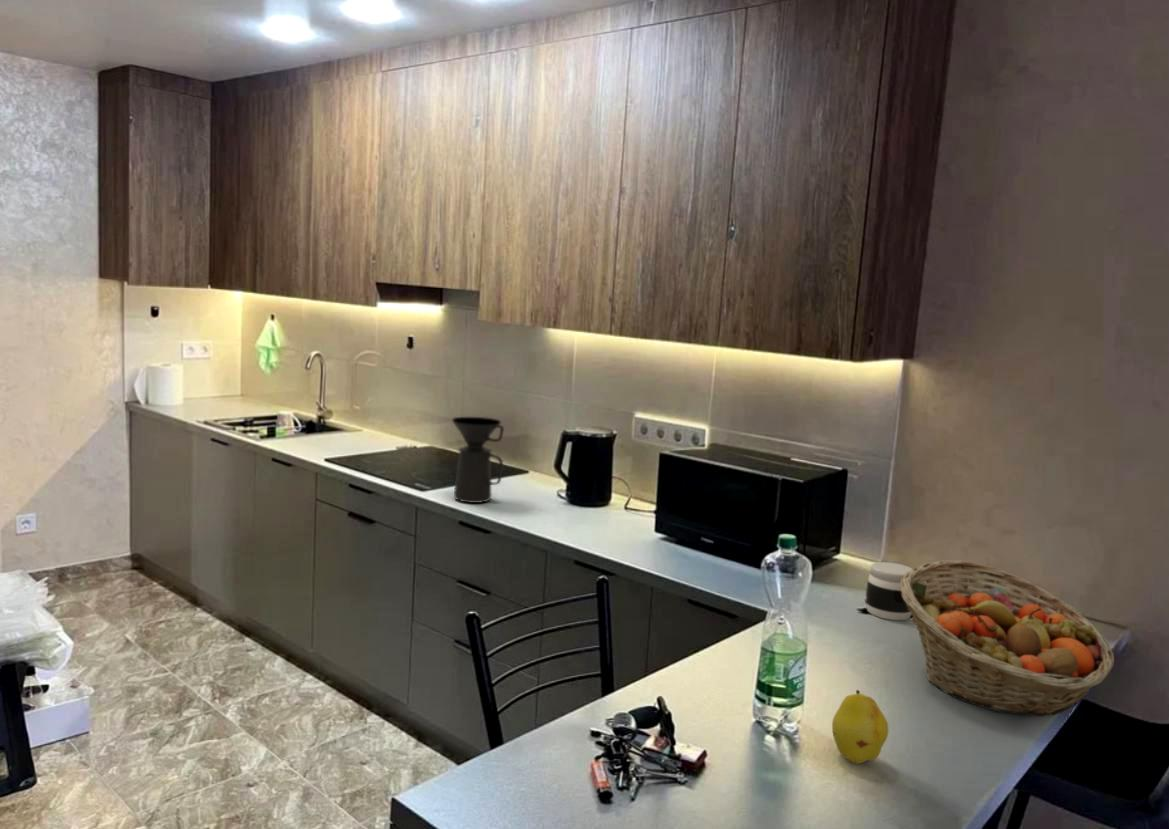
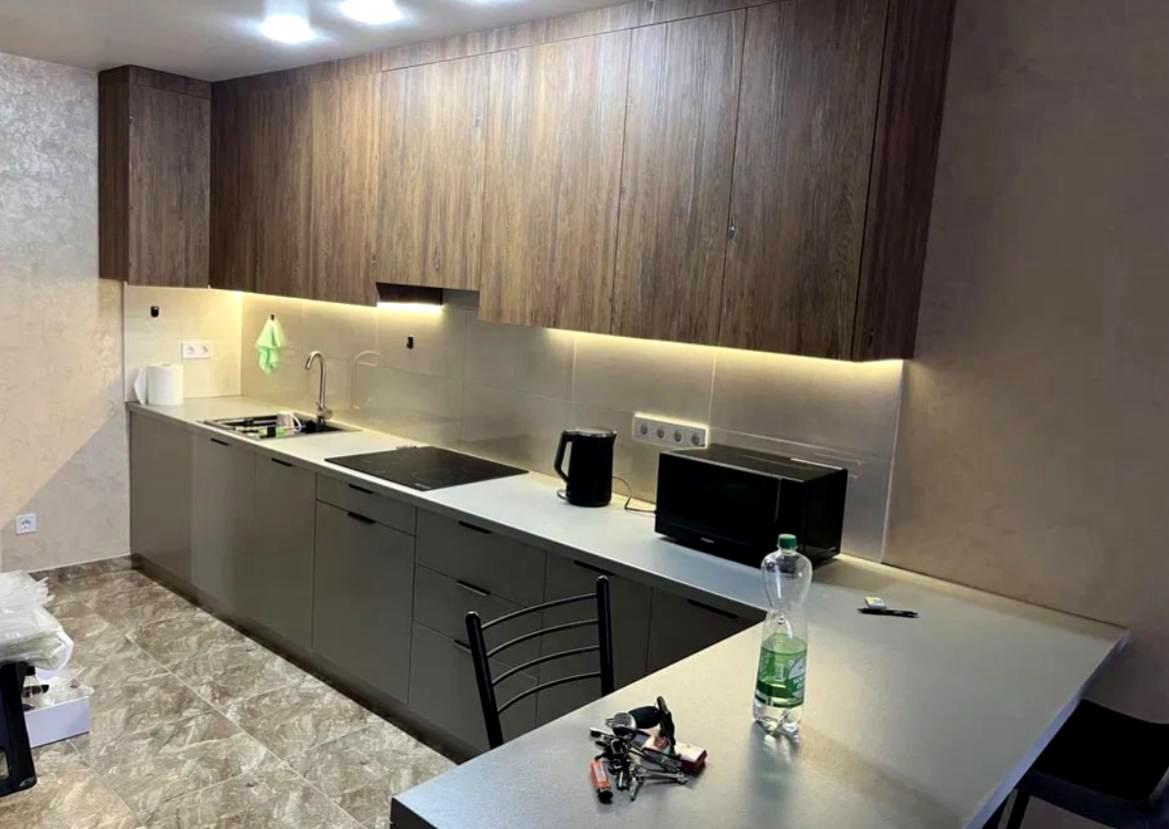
- jar (890, 590)
- fruit basket (1001, 634)
- fruit (860, 726)
- coffee maker (474, 459)
